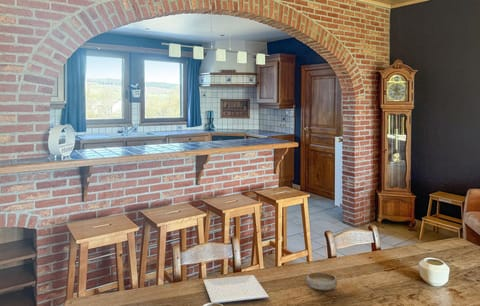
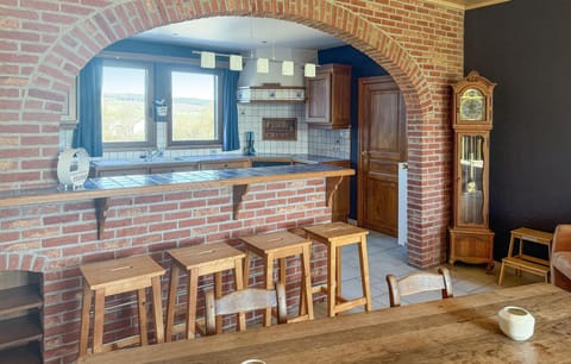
- plate (234, 289)
- bowl (321, 282)
